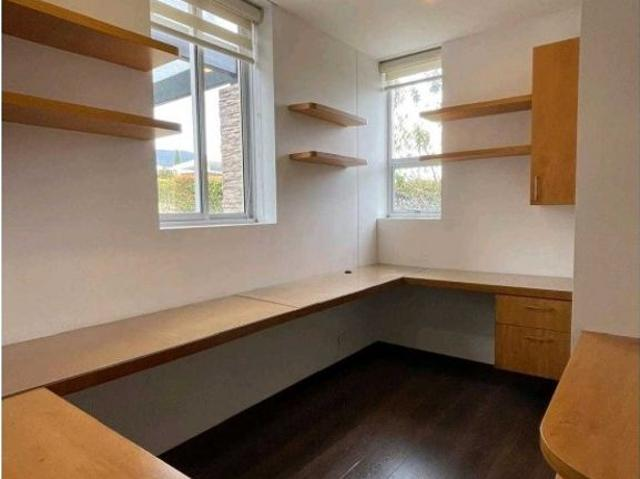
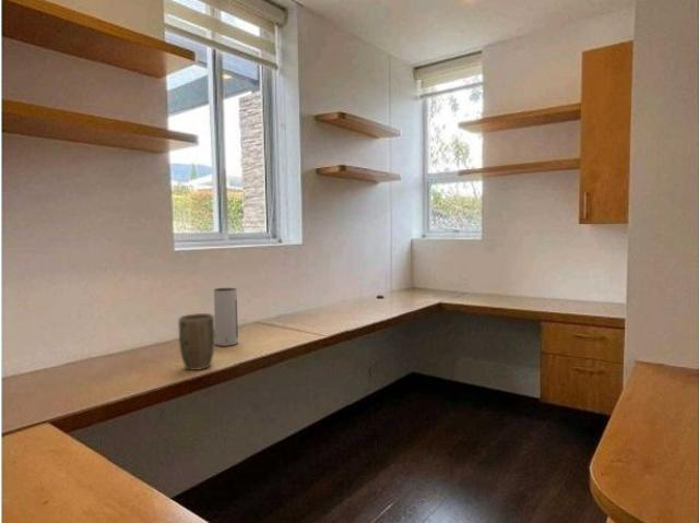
+ plant pot (197, 341)
+ speaker (225, 316)
